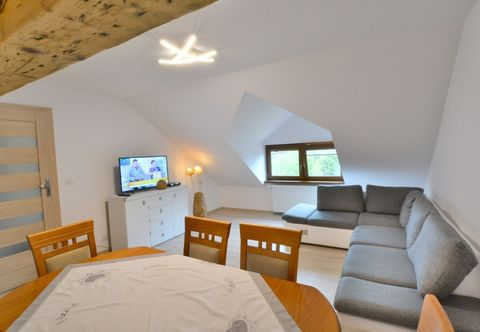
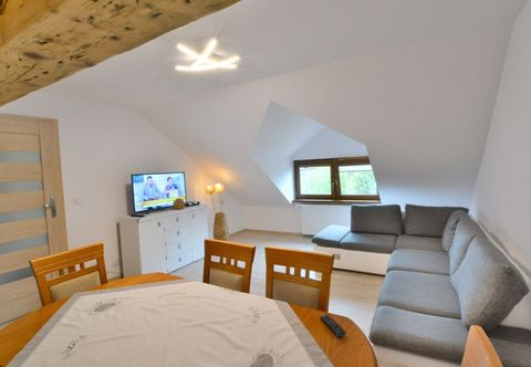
+ remote control (331, 323)
